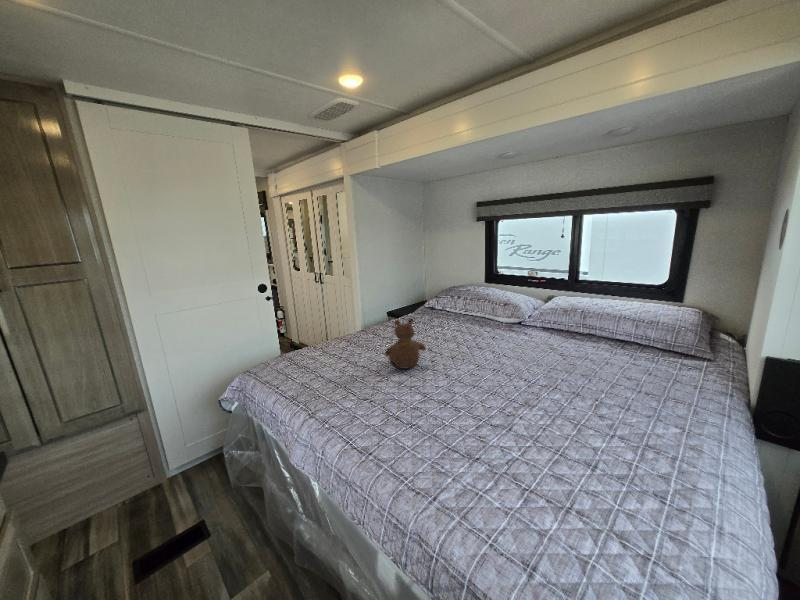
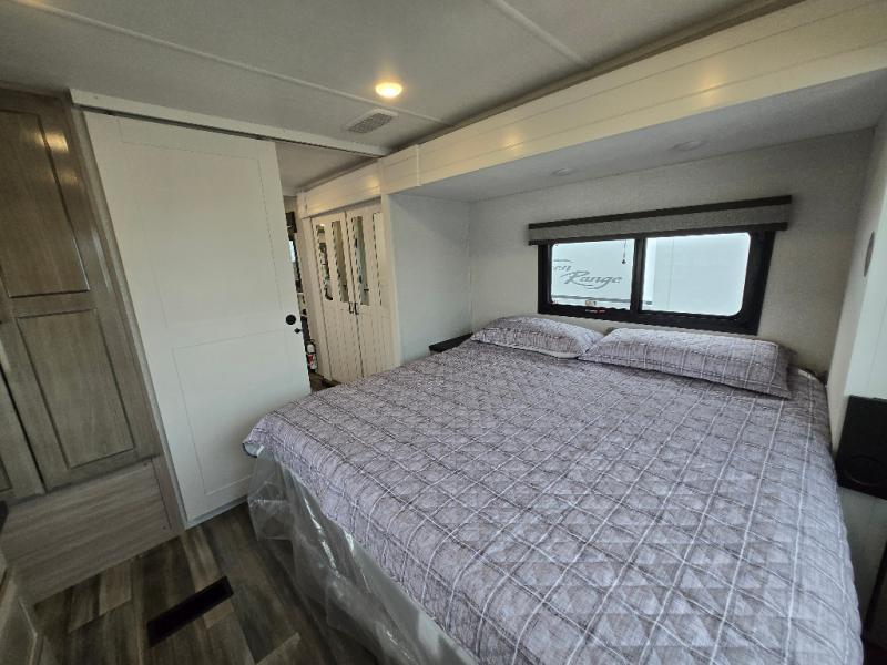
- teddy bear (403, 341)
